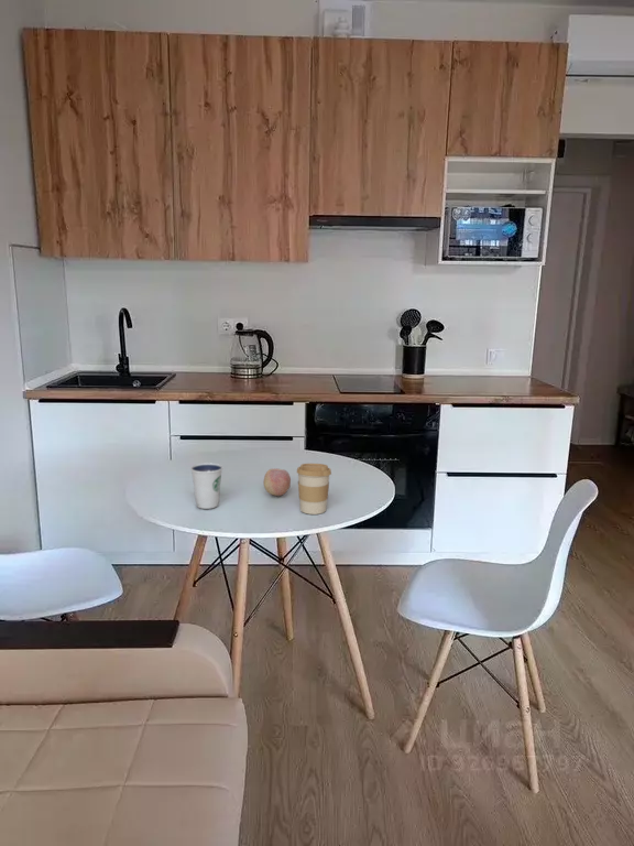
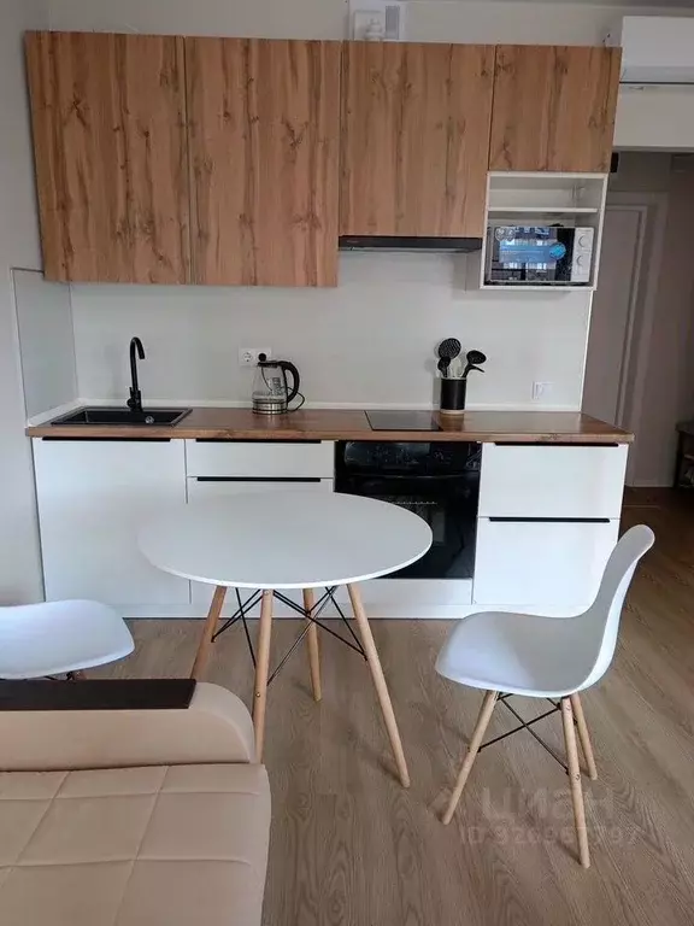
- dixie cup (207, 486)
- fruit (276, 481)
- coffee cup (313, 487)
